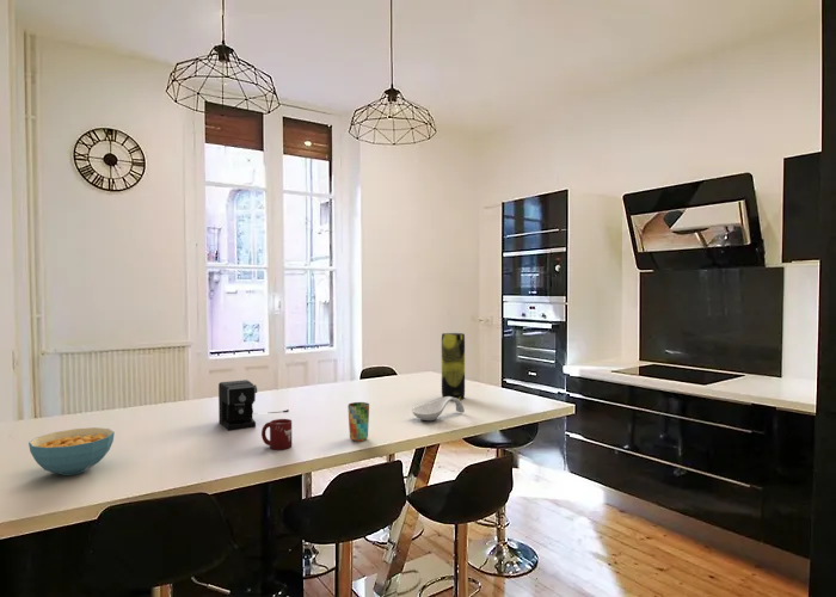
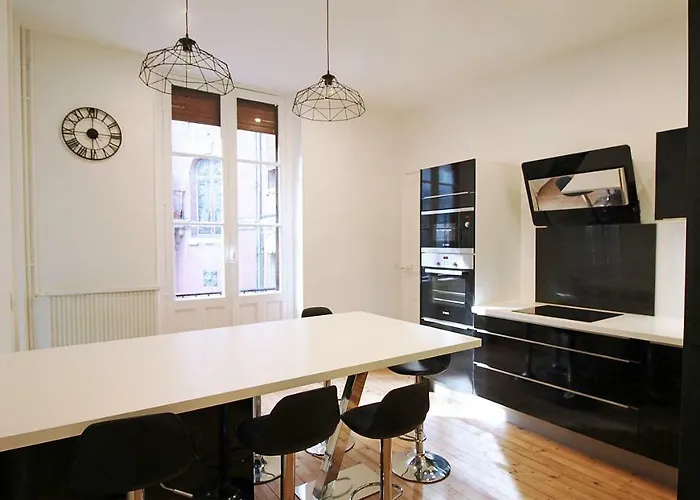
- cup (276, 433)
- vase (453, 365)
- cereal bowl (73, 454)
- spoon rest (438, 407)
- coffee maker (254, 400)
- cup (358, 421)
